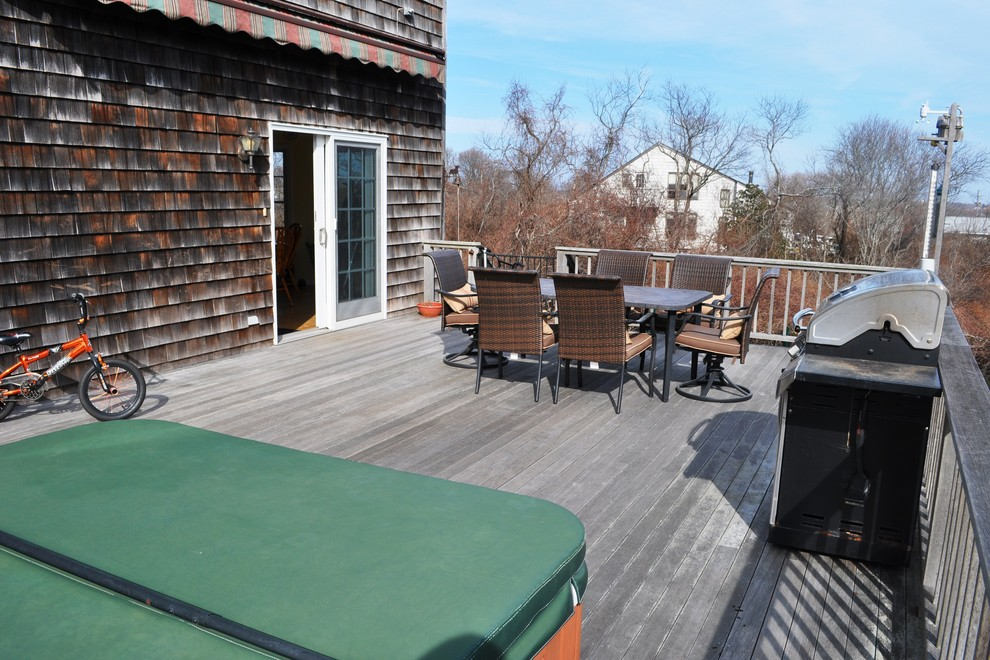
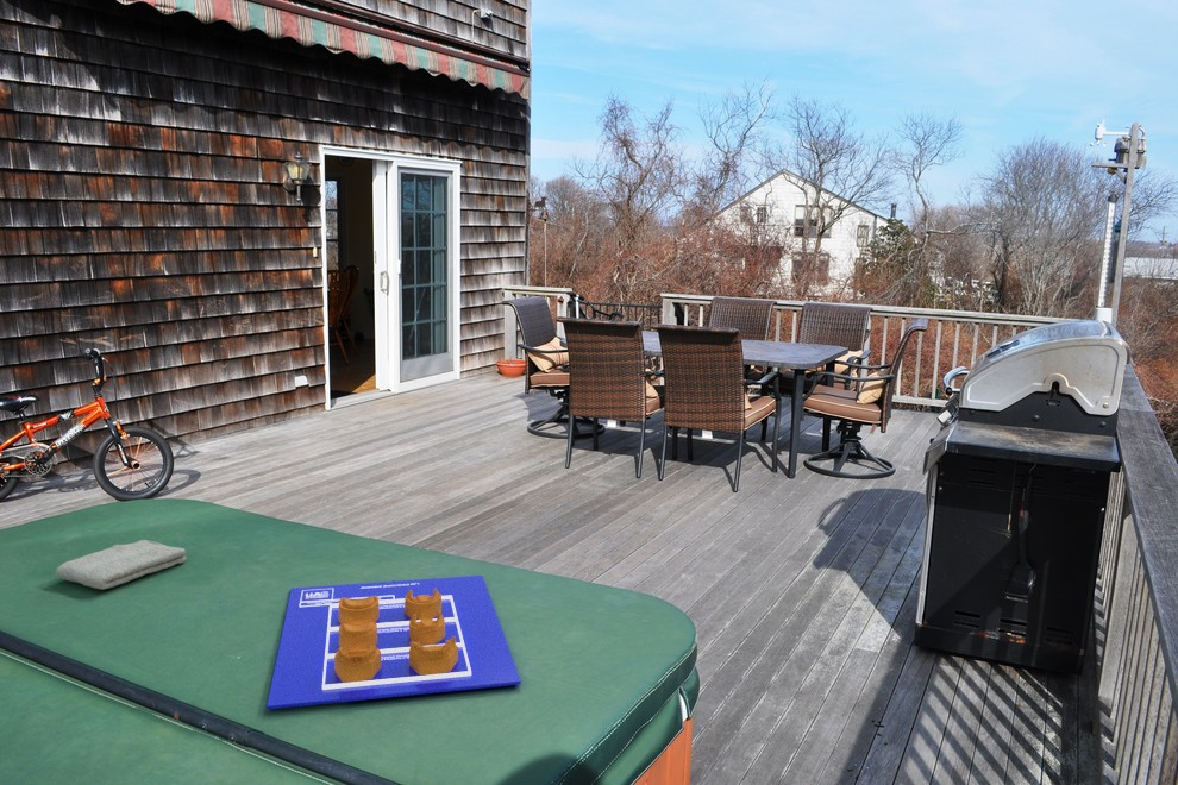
+ poster (393, 618)
+ washcloth (124, 561)
